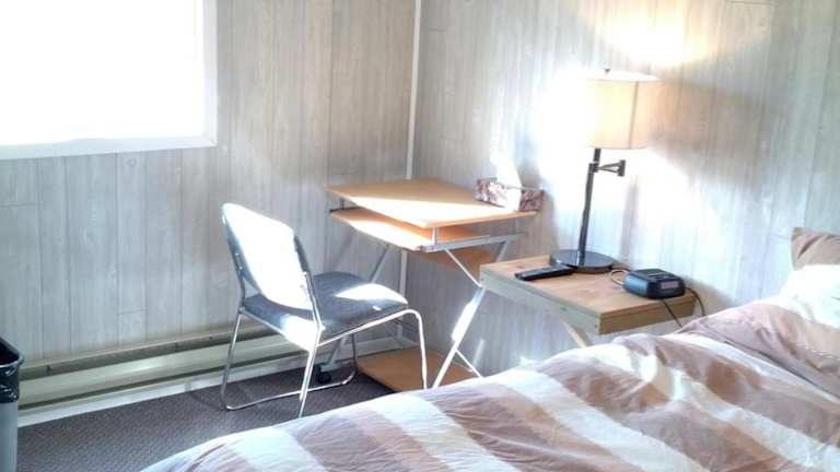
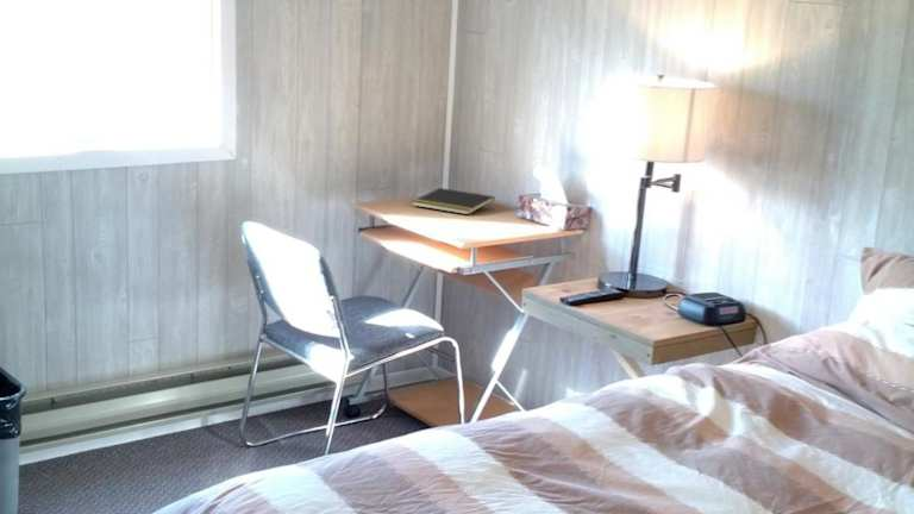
+ notepad (452, 200)
